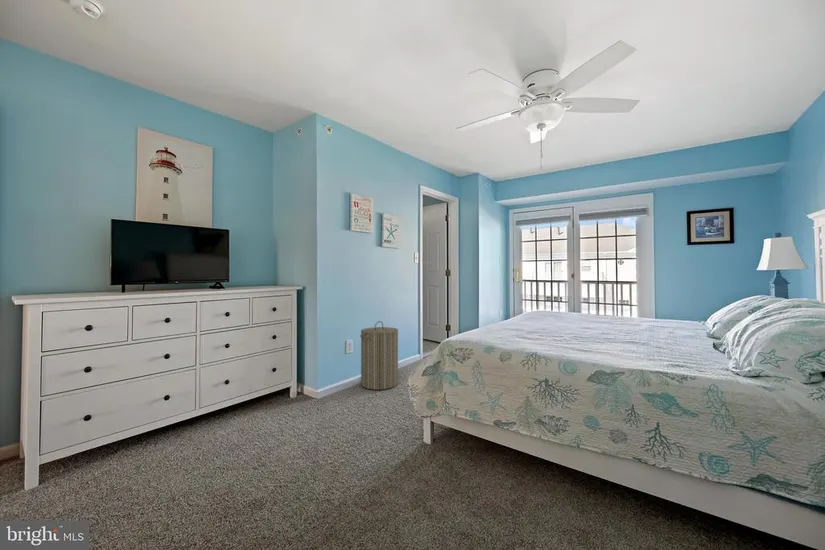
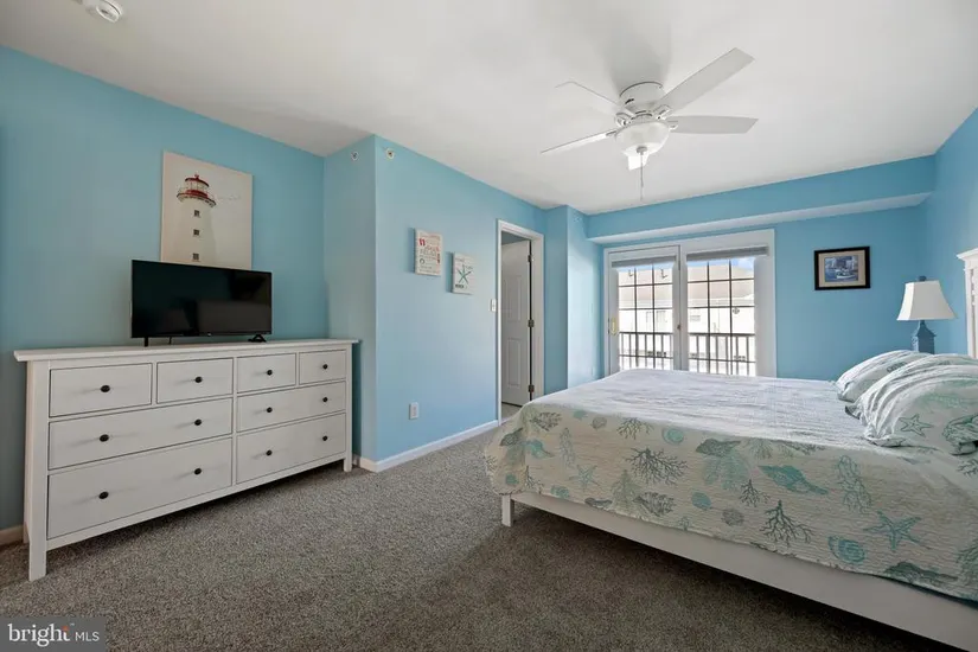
- laundry hamper (379, 352)
